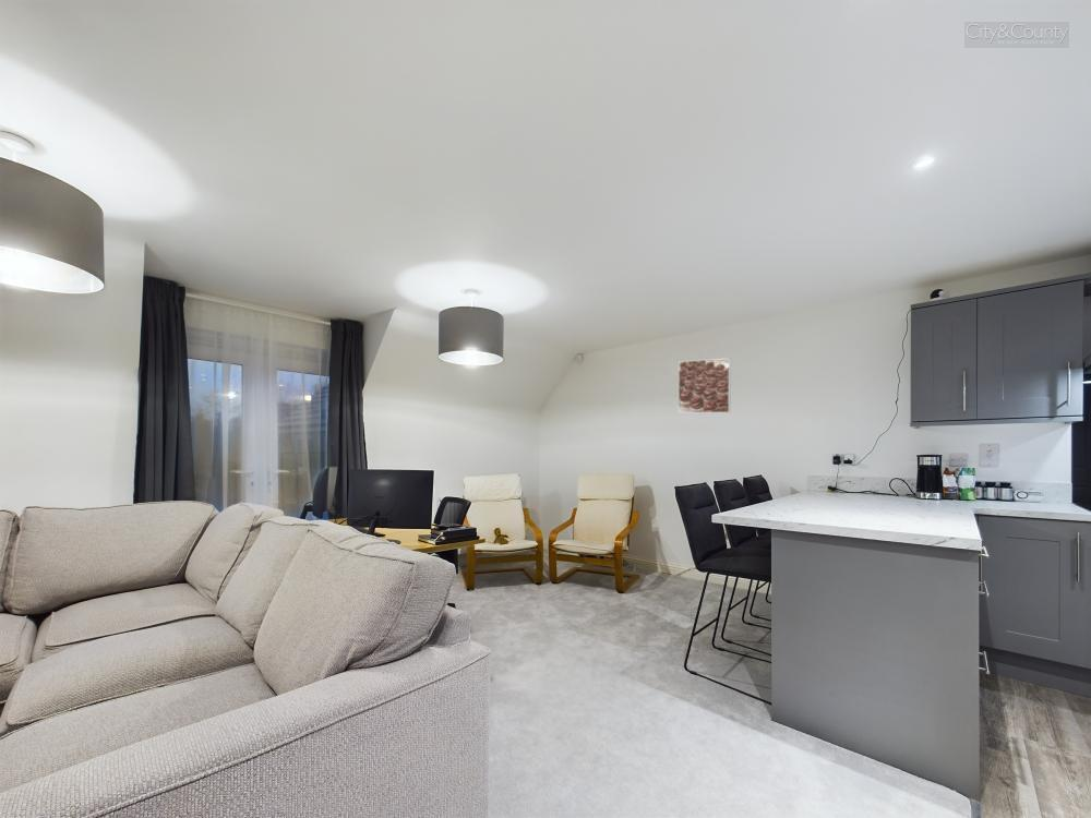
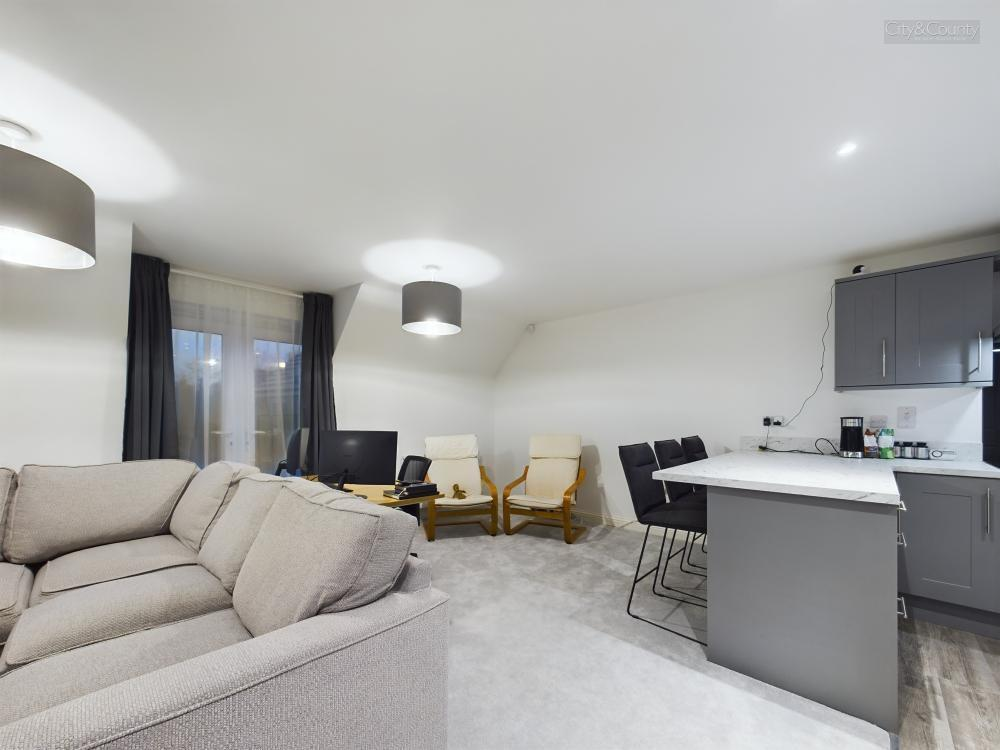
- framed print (703, 386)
